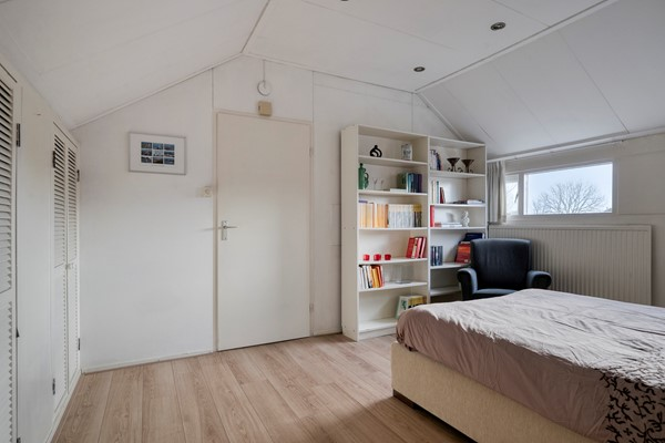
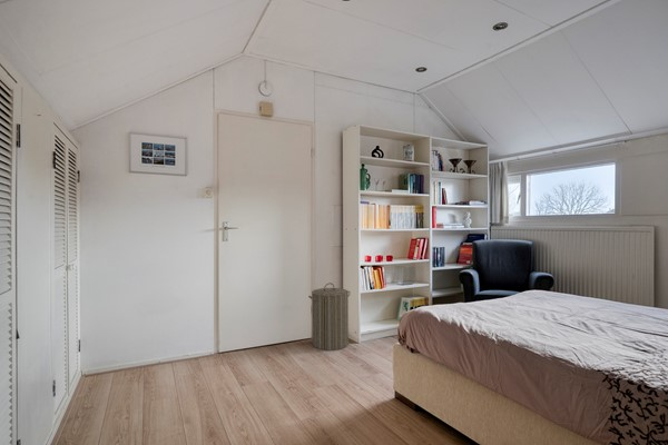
+ laundry hamper (330, 313)
